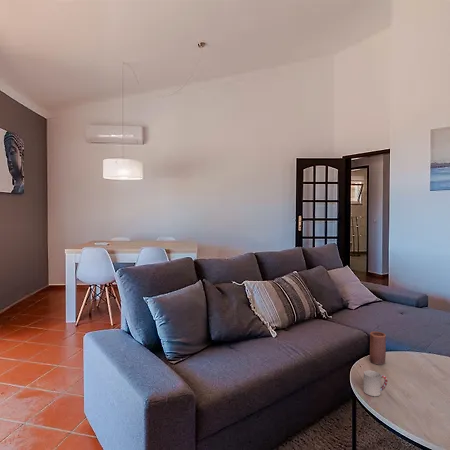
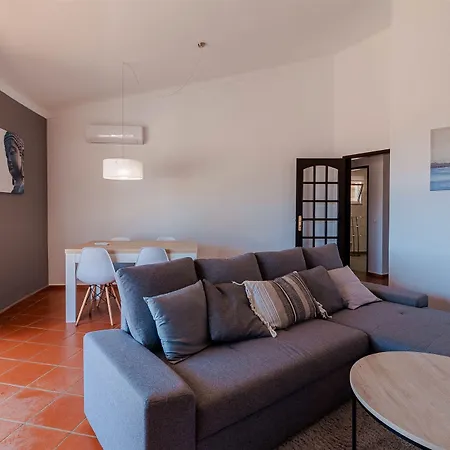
- candle (377, 347)
- cup (375, 383)
